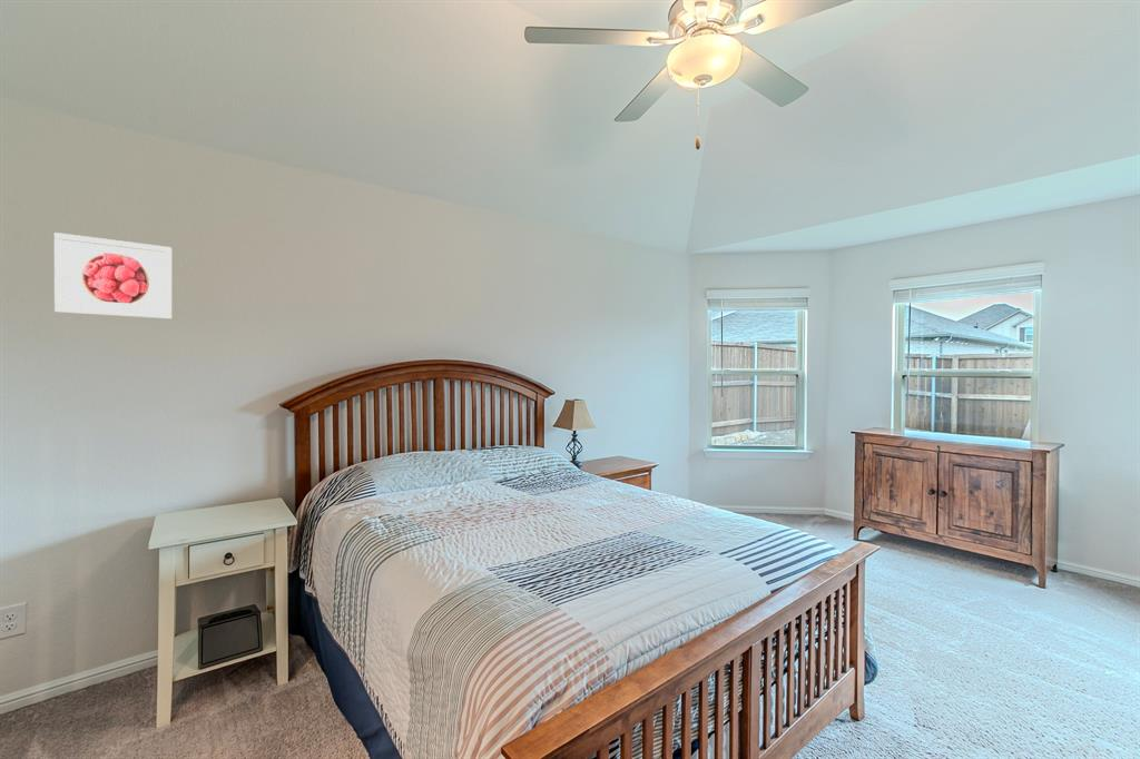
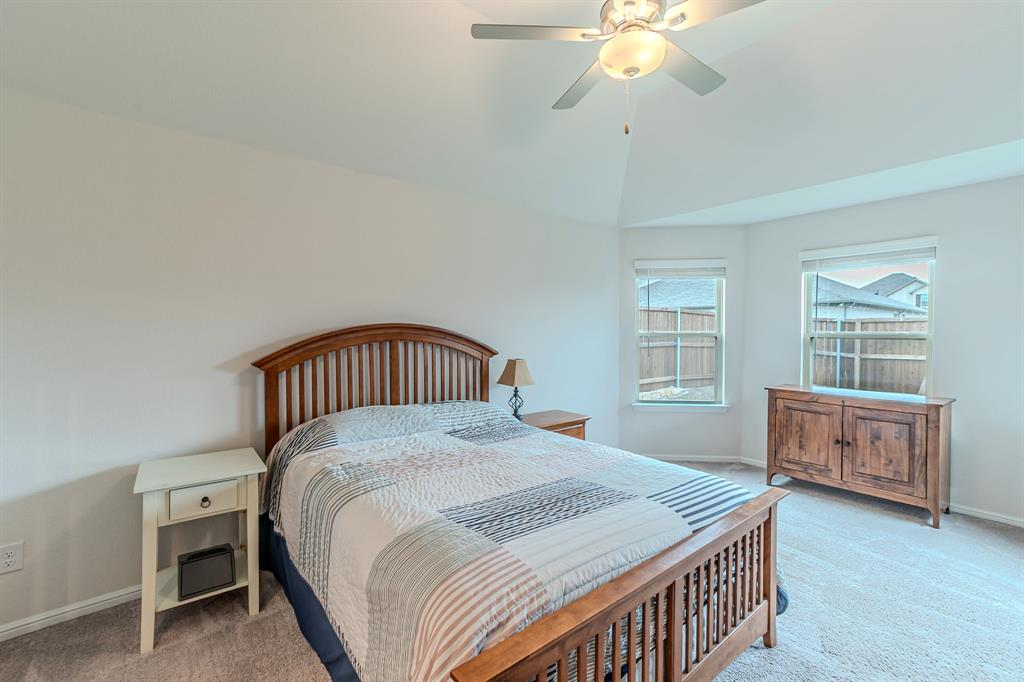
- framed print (116, 278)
